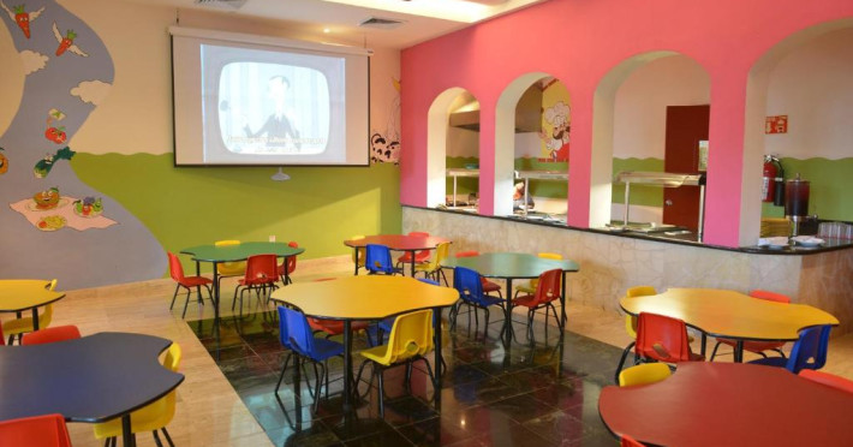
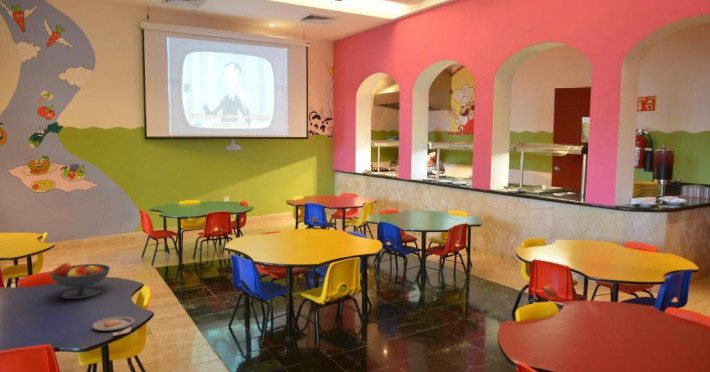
+ dinner plate (115, 325)
+ fruit bowl (80, 277)
